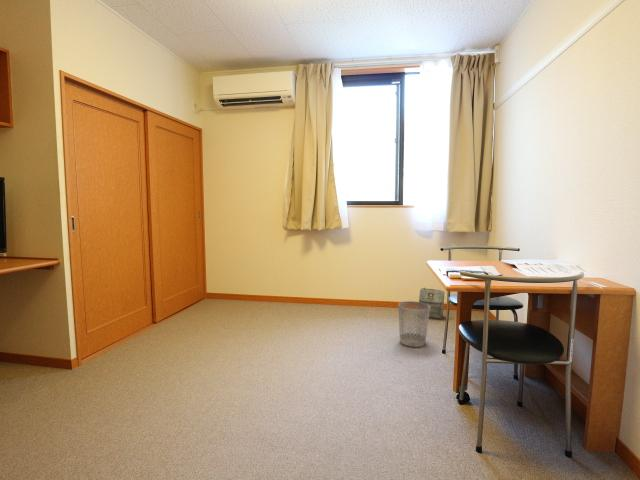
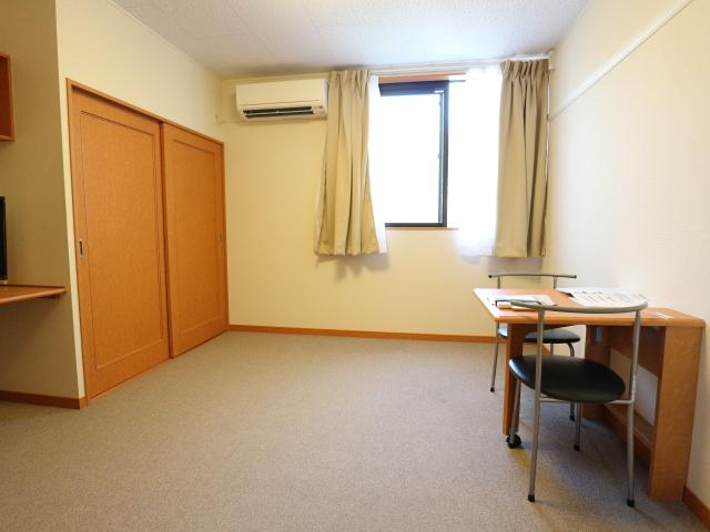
- wastebasket (413, 323)
- bag (431, 302)
